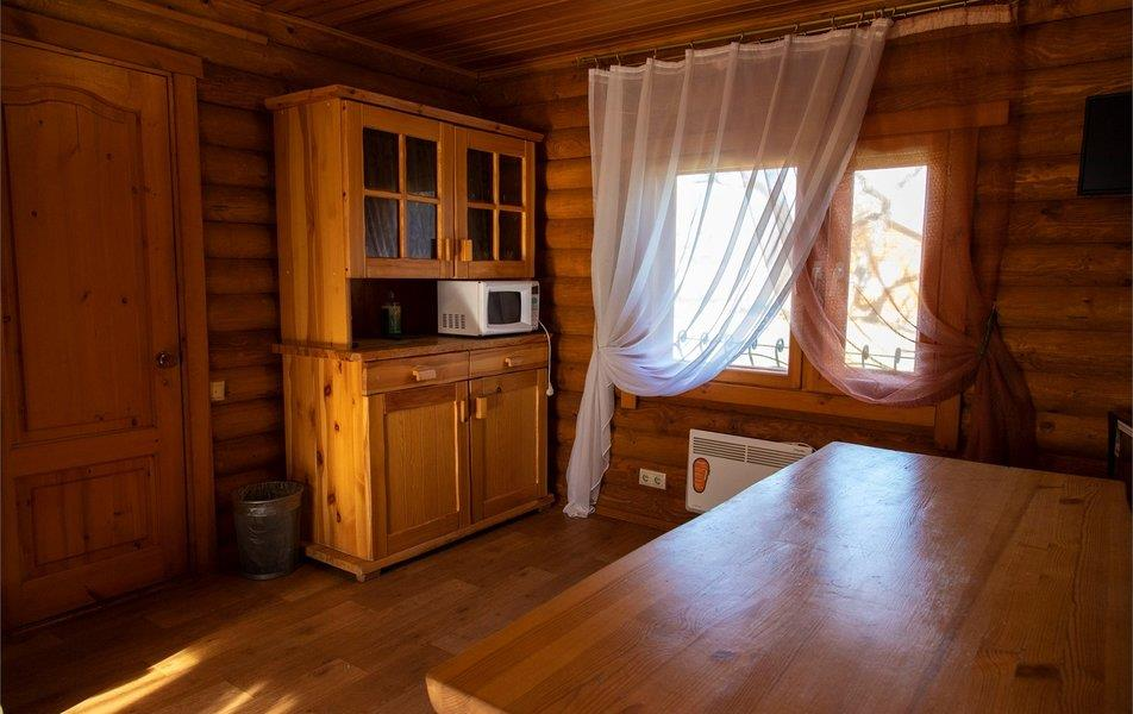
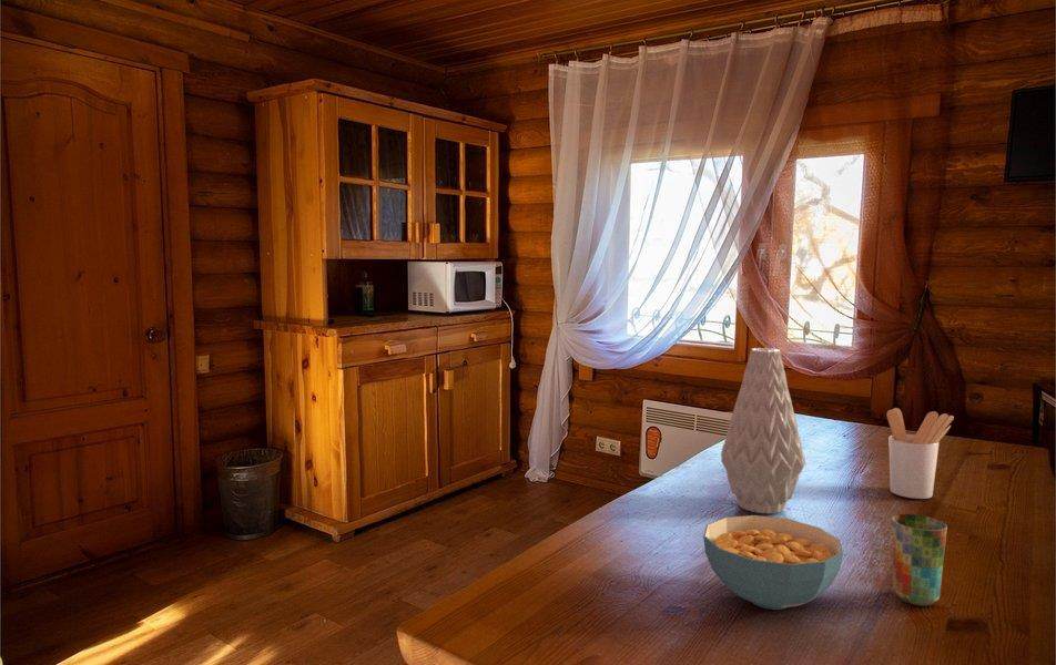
+ cup (917, 560)
+ cereal bowl (770, 569)
+ vase (762, 429)
+ utensil holder (921, 451)
